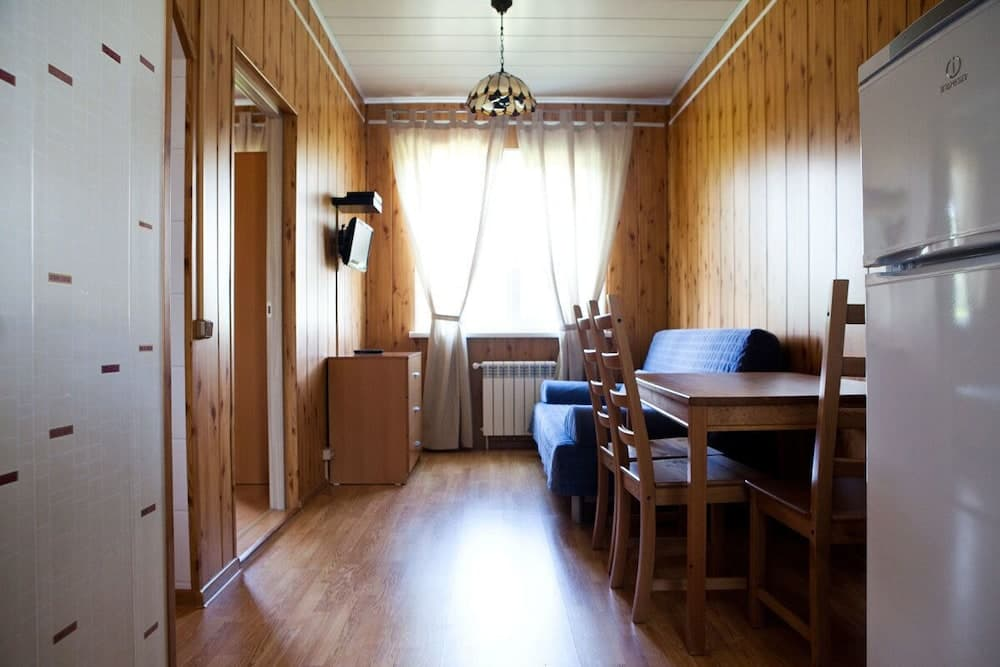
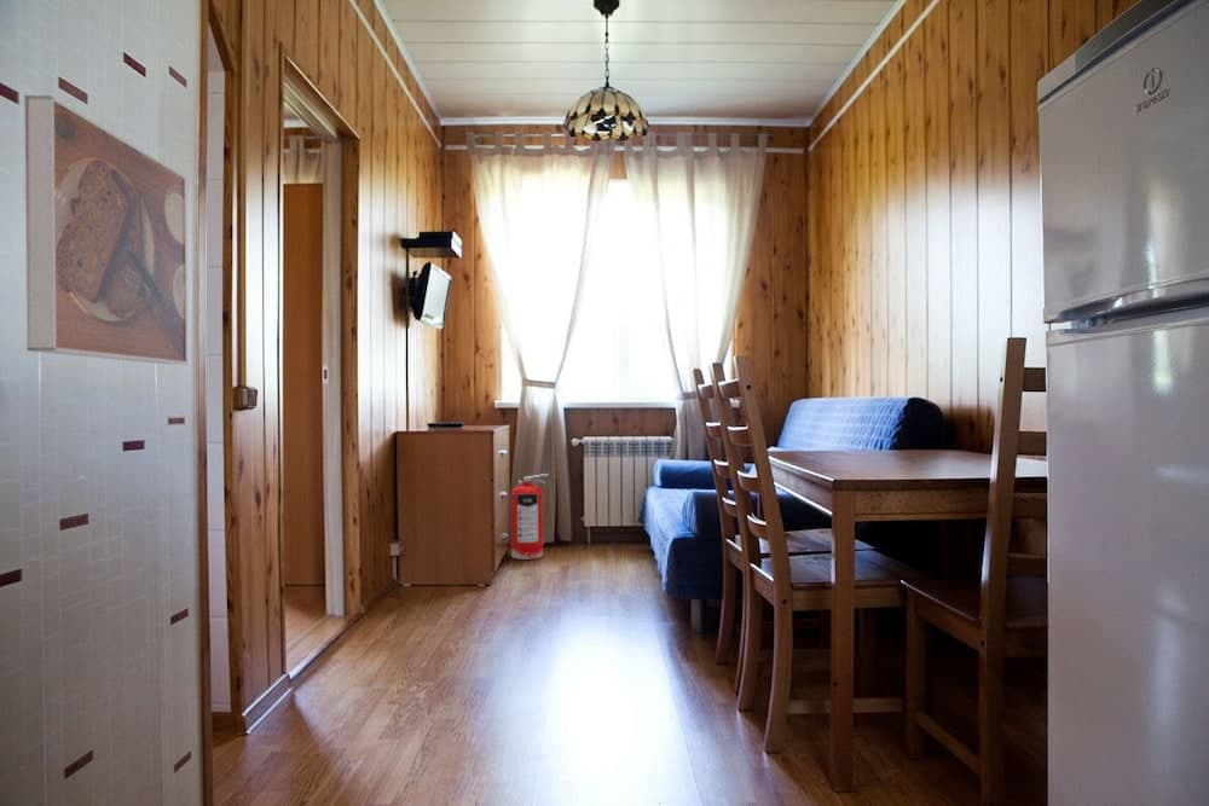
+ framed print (118, 250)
+ fire extinguisher (530, 514)
